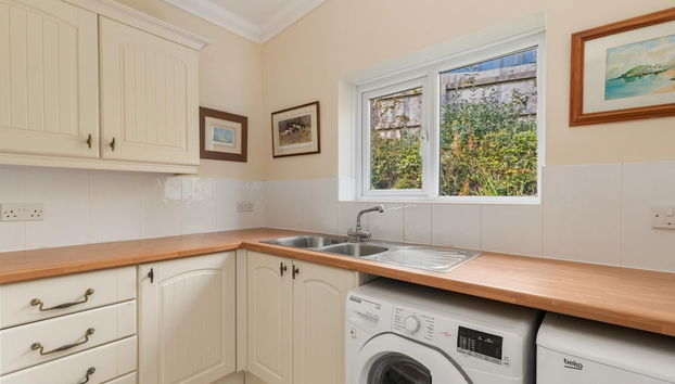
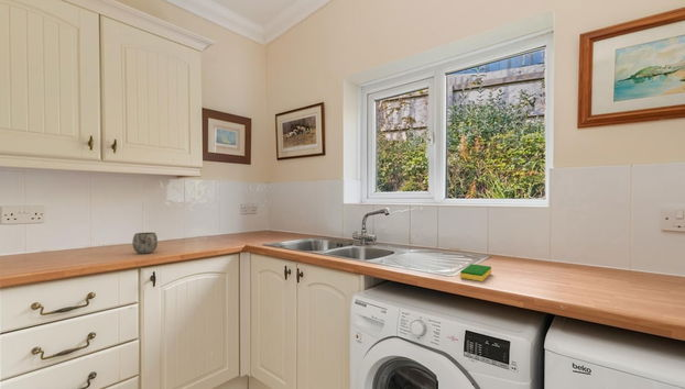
+ dish sponge (476, 271)
+ mug (146, 243)
